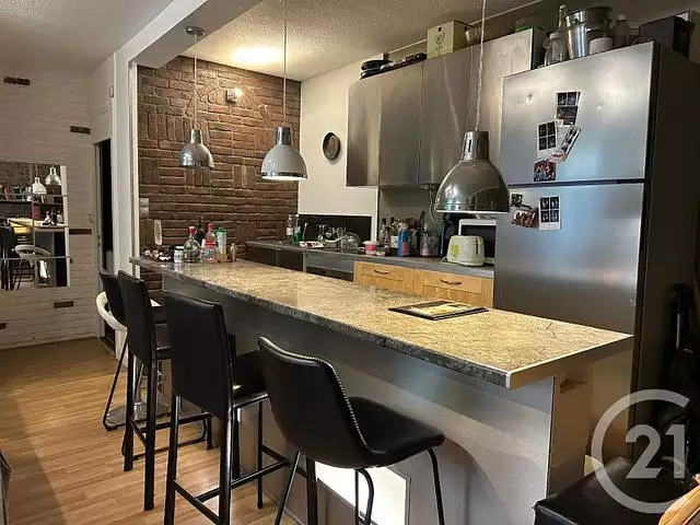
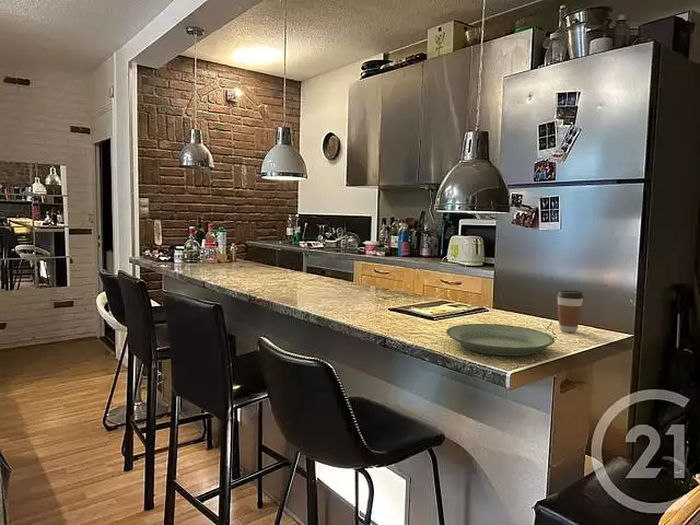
+ plate (498, 340)
+ coffee cup (569, 311)
